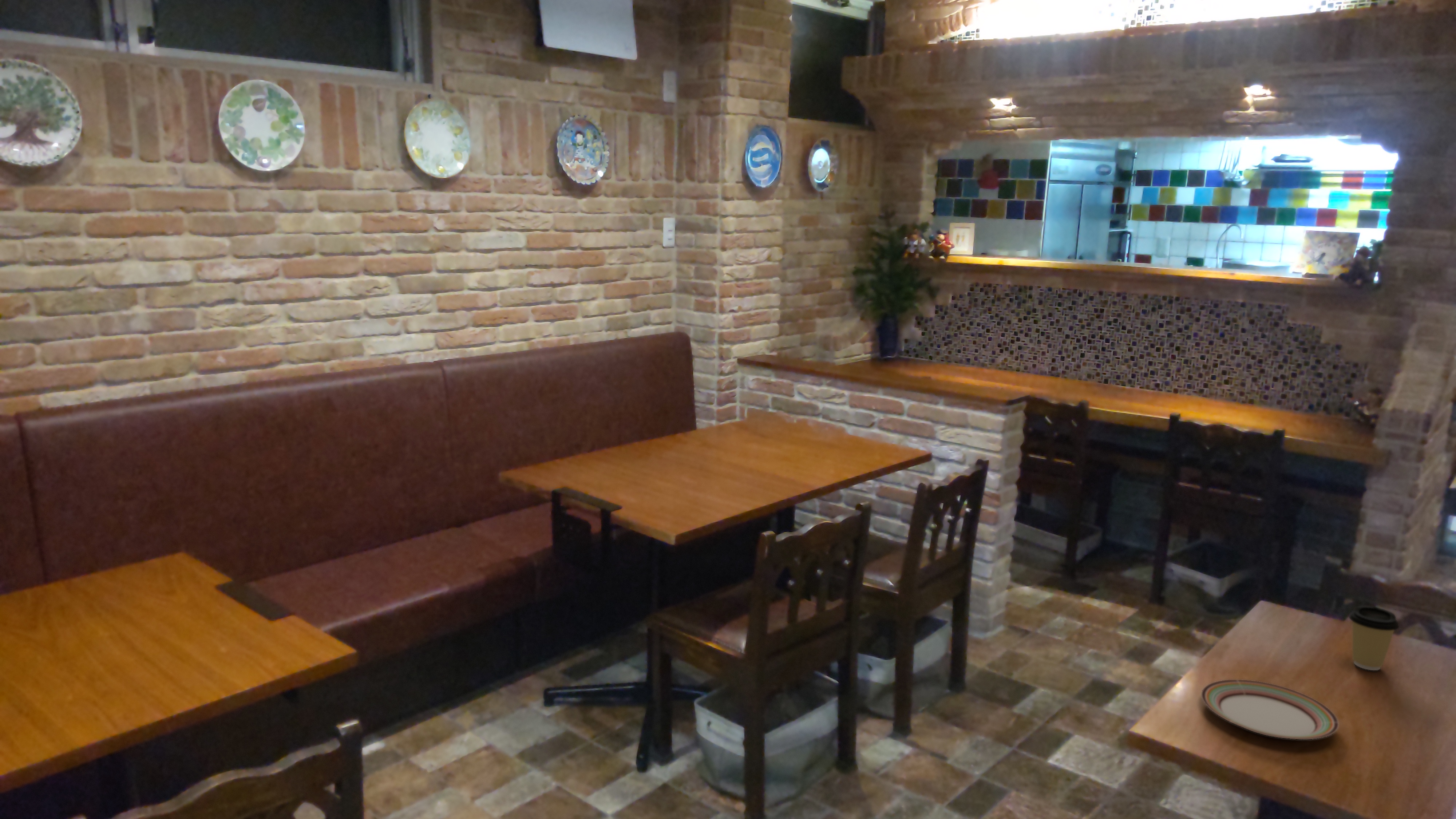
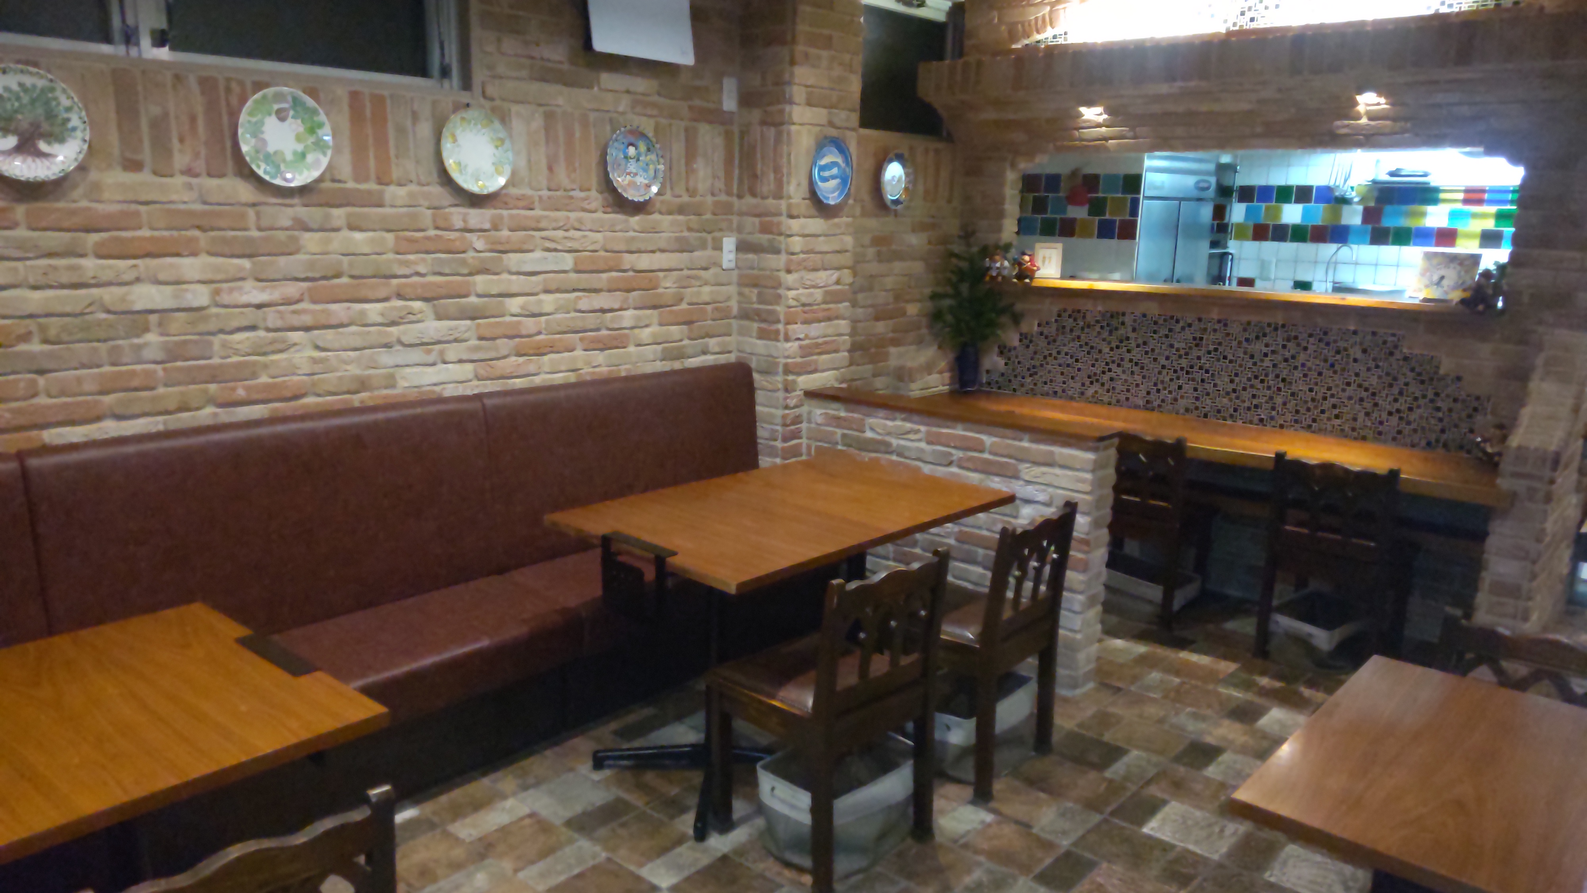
- coffee cup (1371, 639)
- plate (1267, 712)
